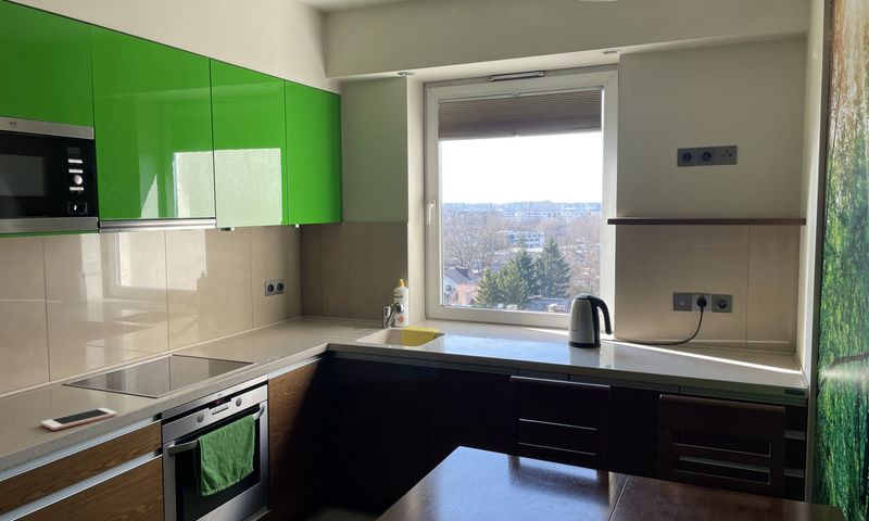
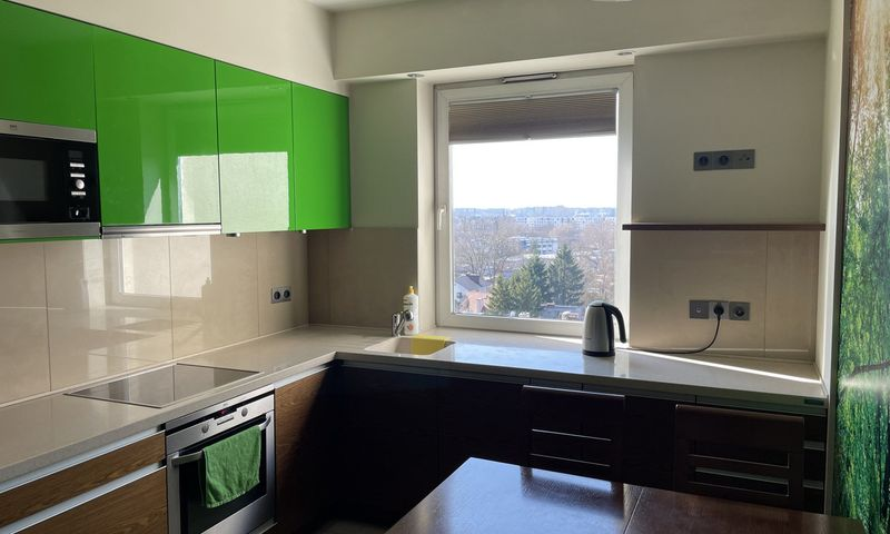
- cell phone (79, 418)
